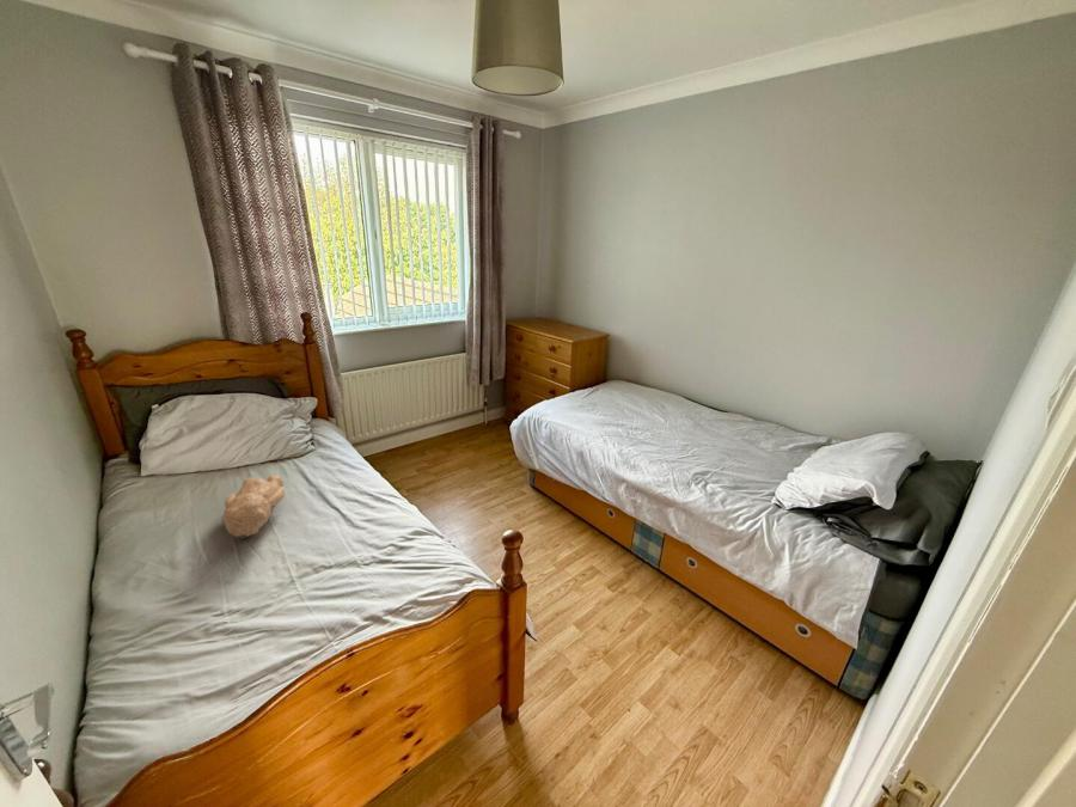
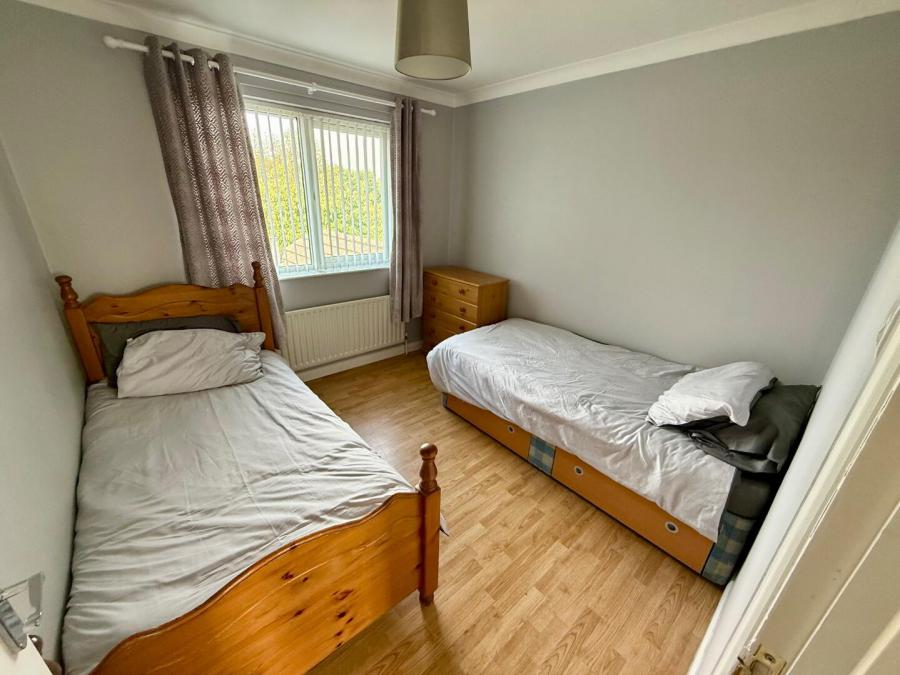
- teddy bear (252, 501)
